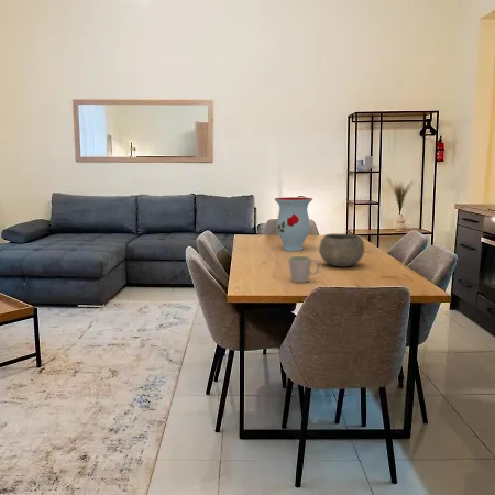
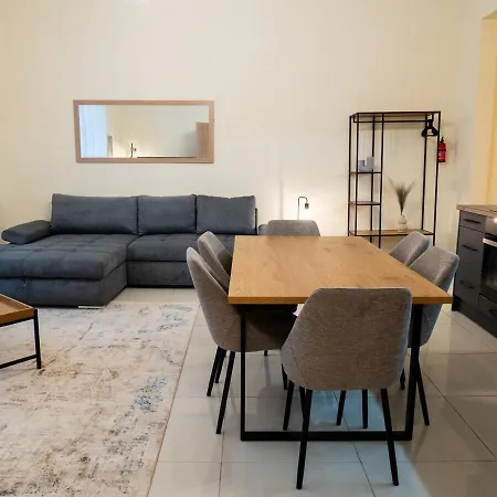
- vase (293, 223)
- bowl (341, 250)
- mug (304, 268)
